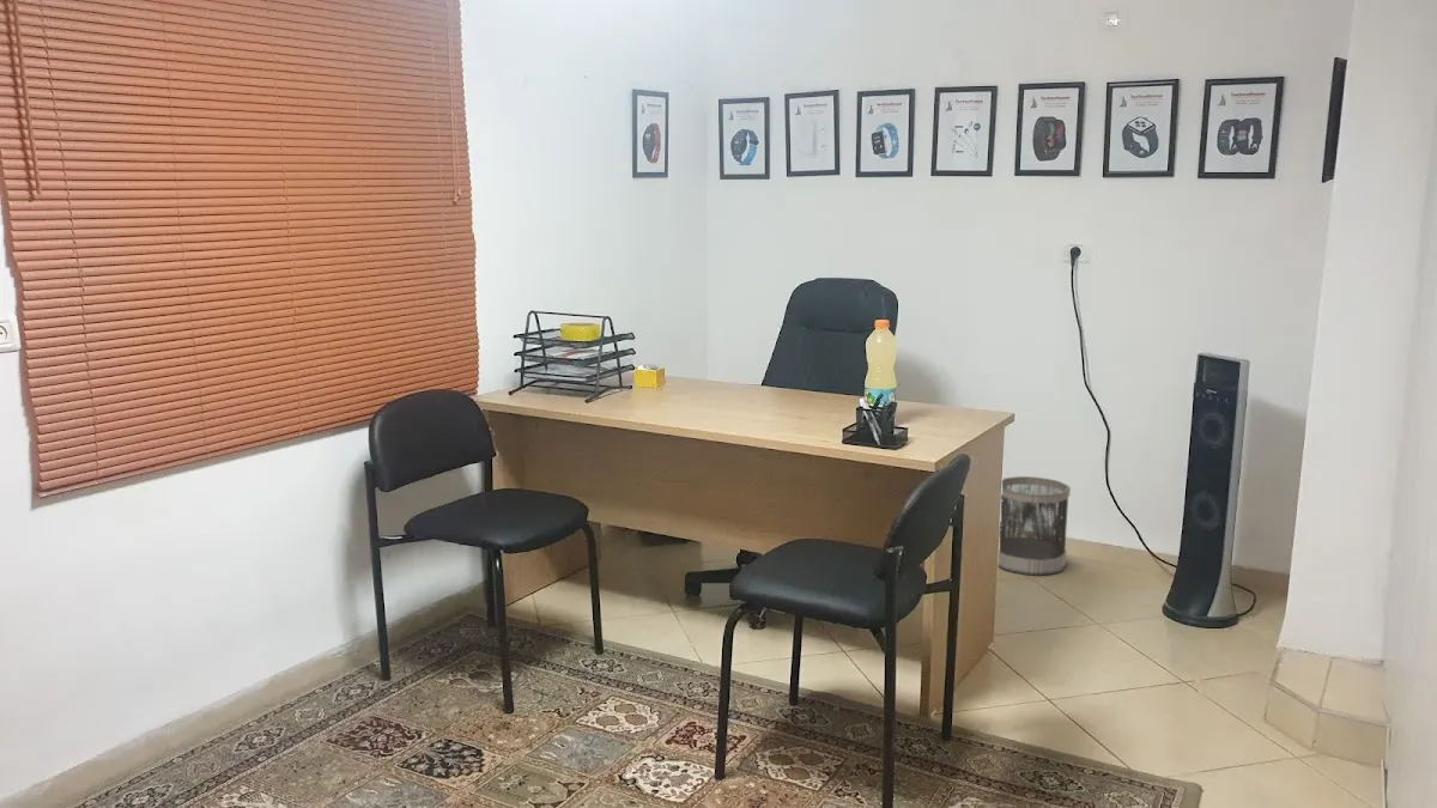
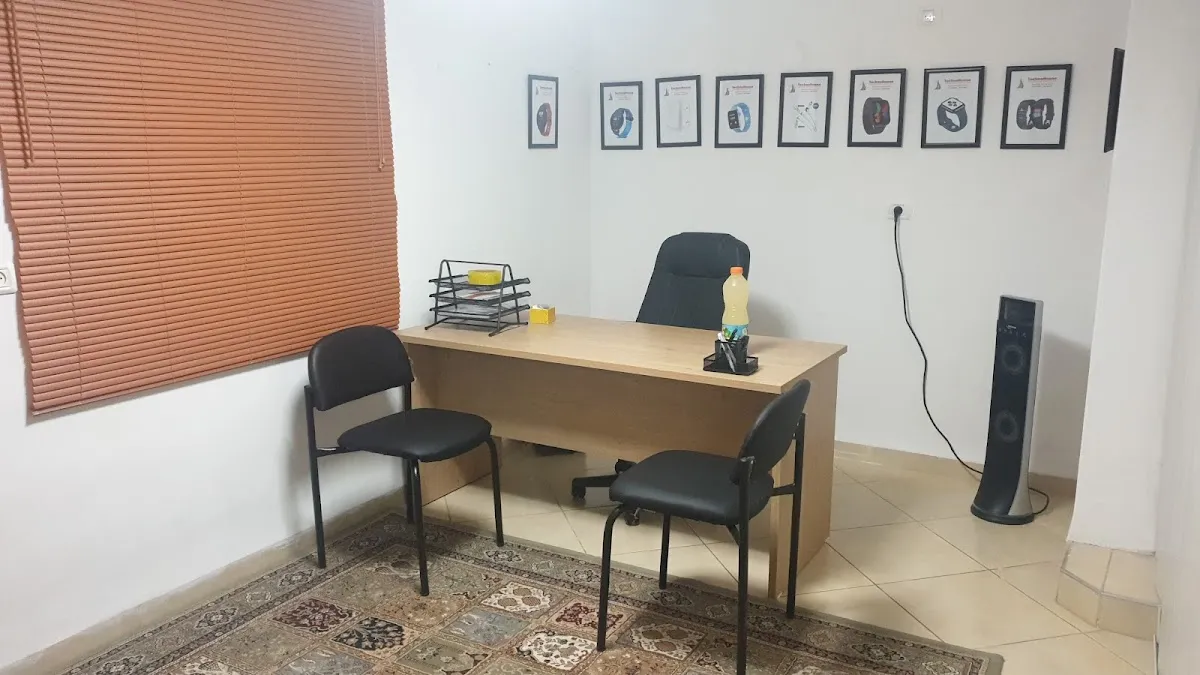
- wastebasket (1030, 524)
